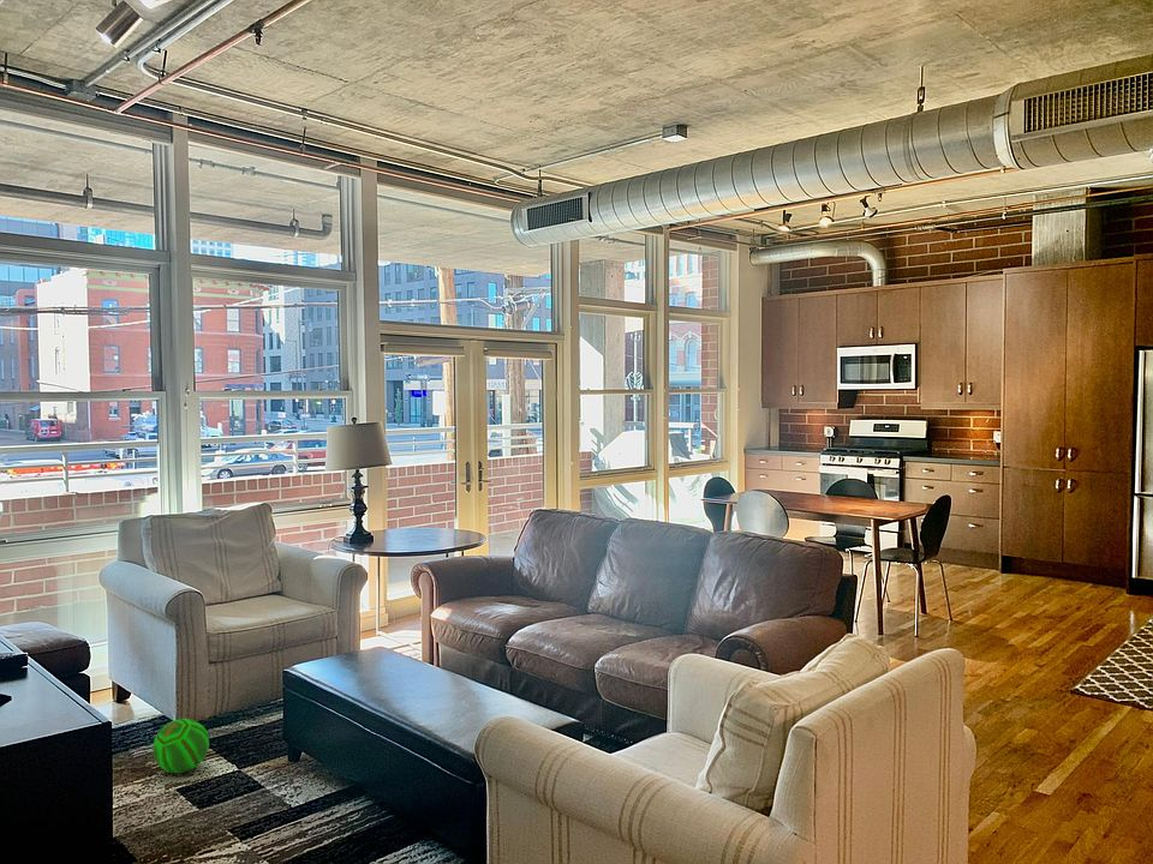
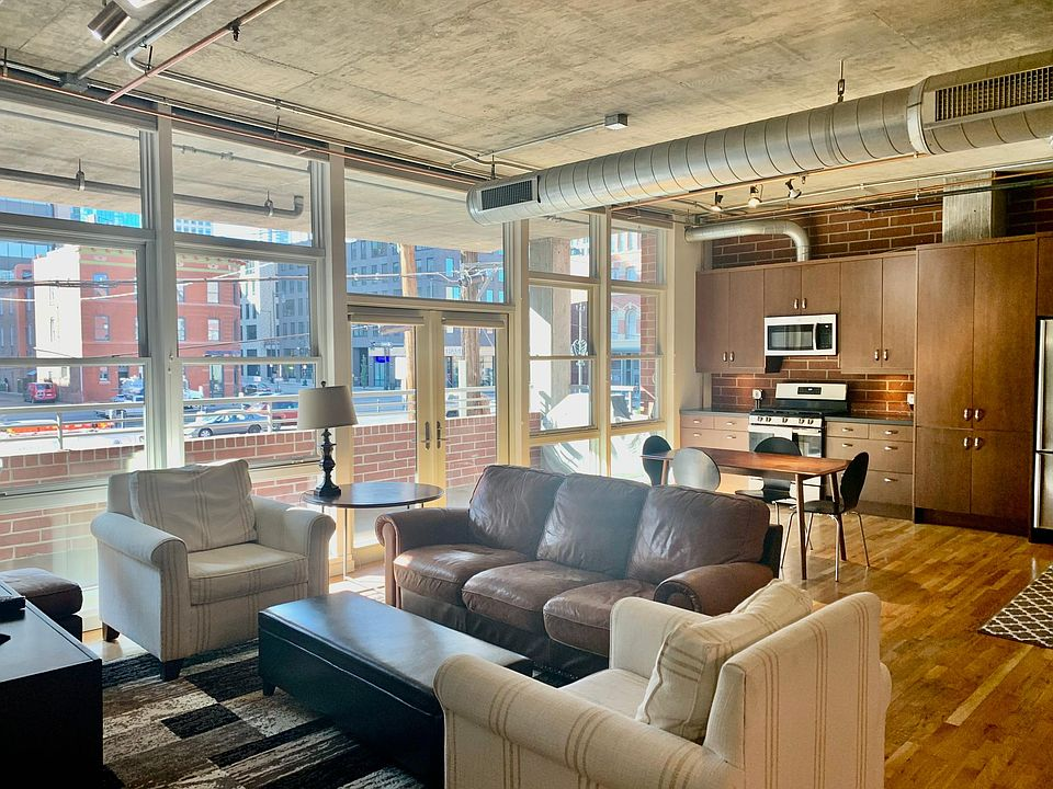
- ball (180, 745)
